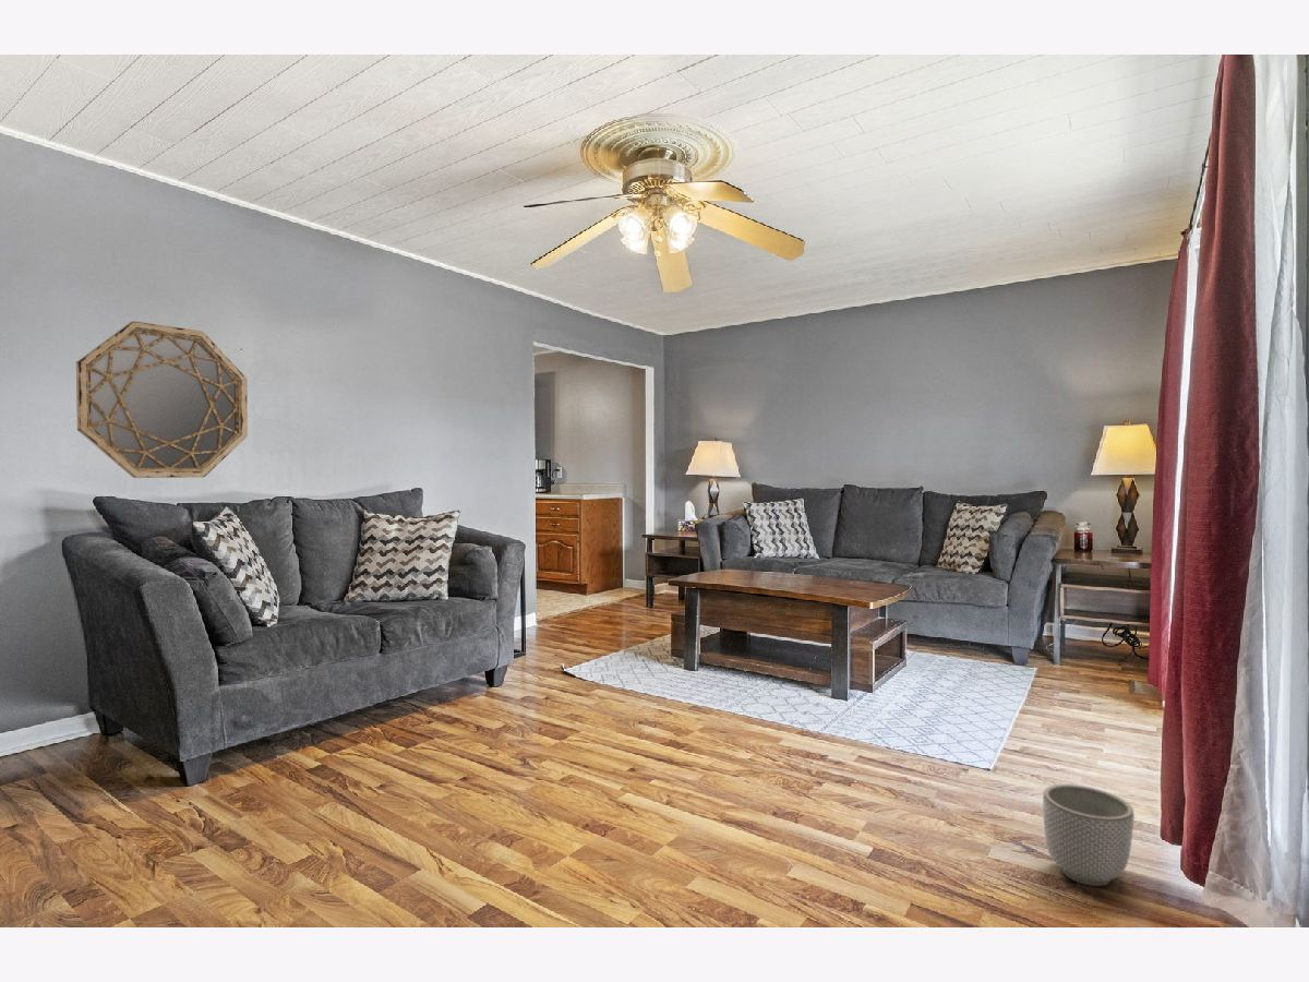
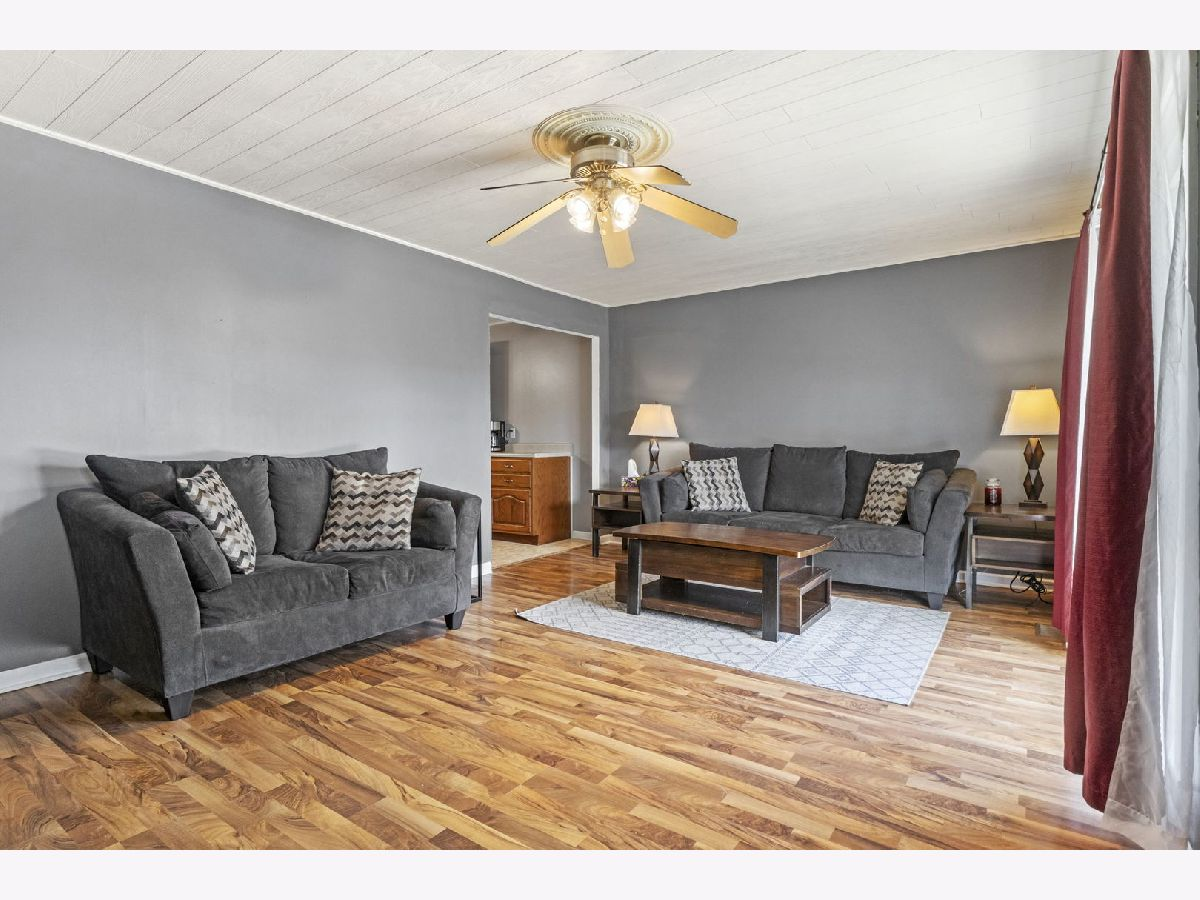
- planter (1085, 837)
- home mirror (168, 402)
